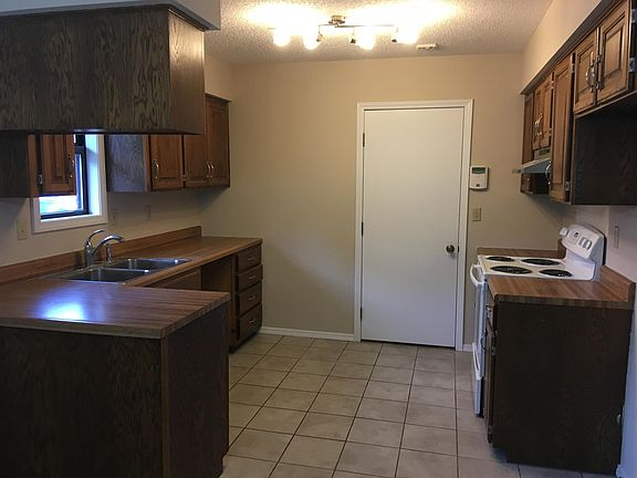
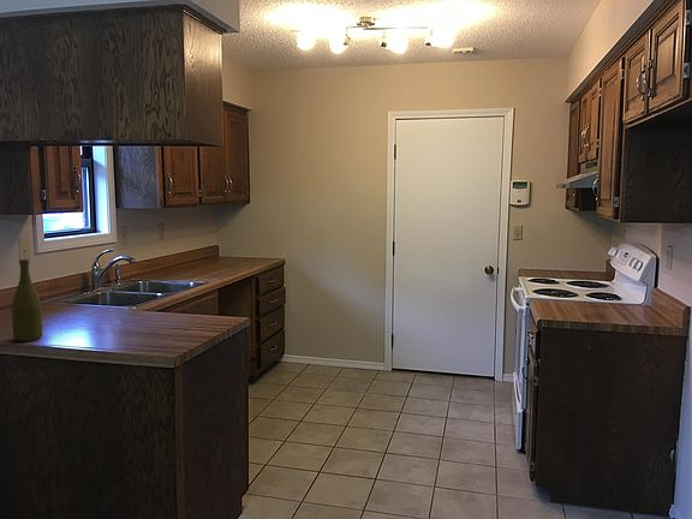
+ bottle (25, 299)
